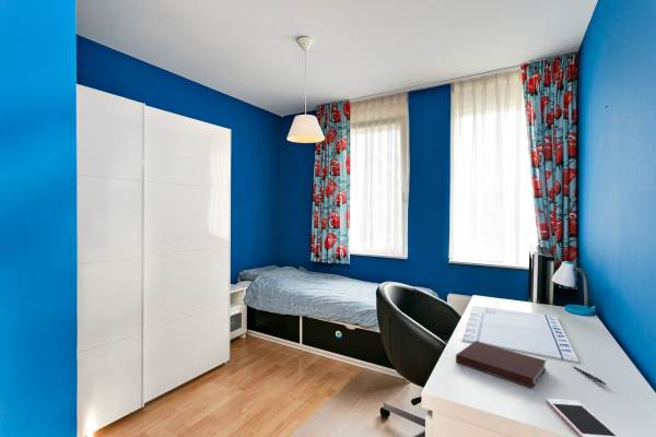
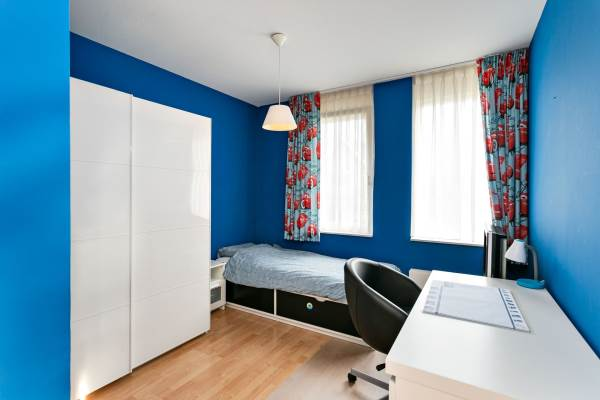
- cell phone (581, 420)
- notebook (500, 361)
- pen (588, 374)
